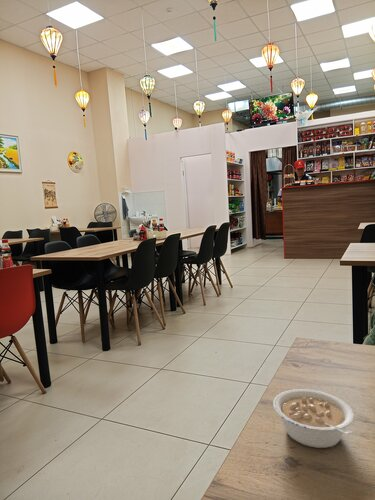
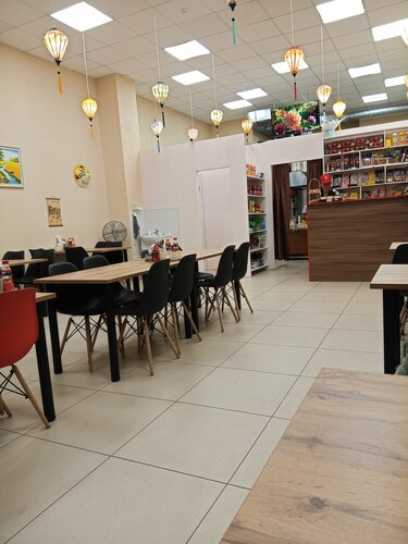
- legume (315, 418)
